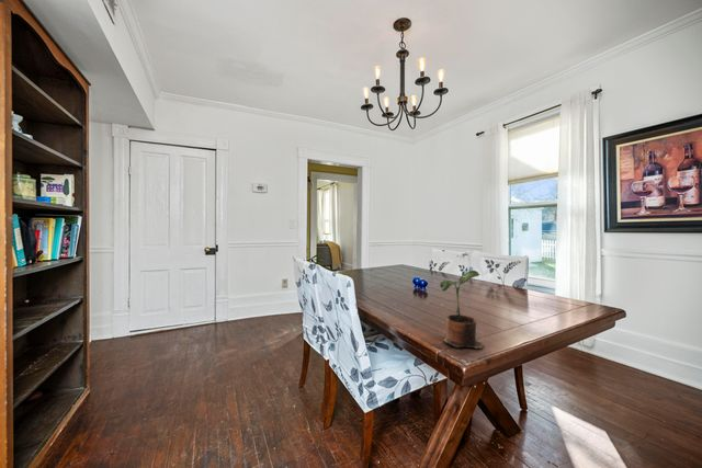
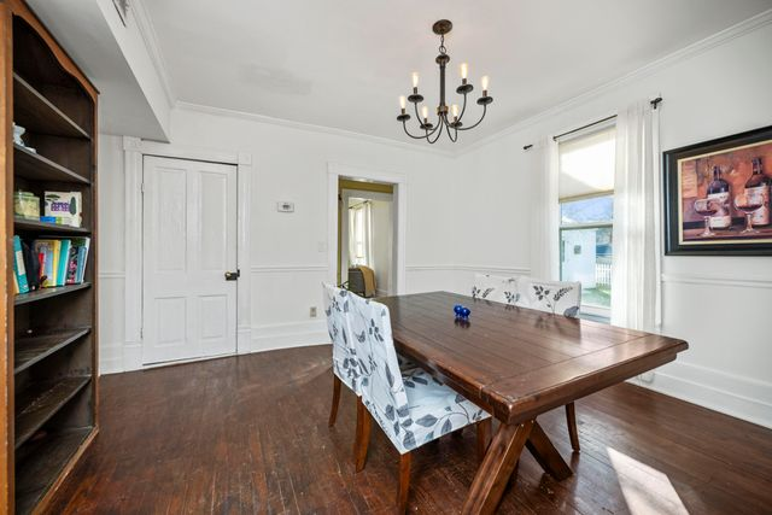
- potted plant (457, 304)
